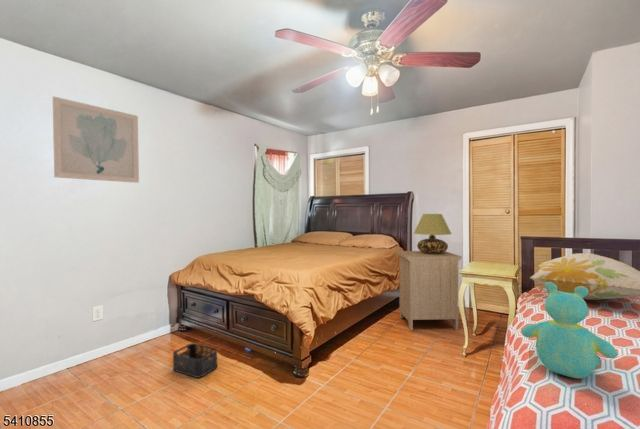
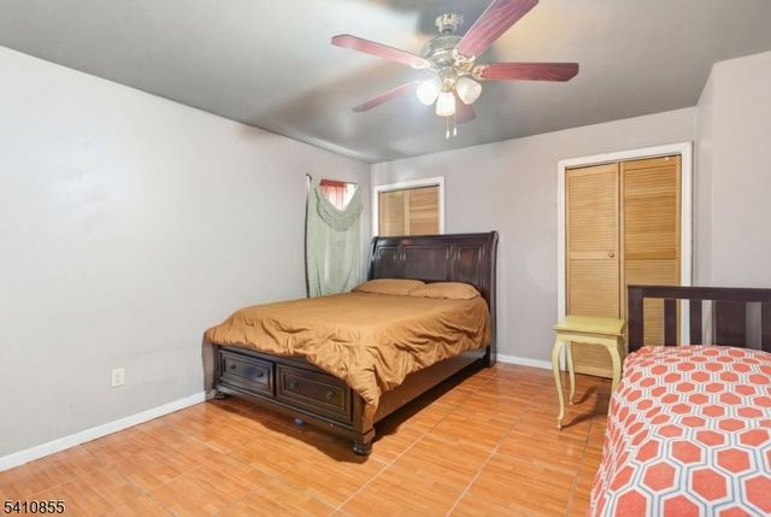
- table lamp (432, 233)
- wall art (99, 143)
- nightstand (426, 288)
- decorative pillow (588, 276)
- storage bin (195, 359)
- teddy bear (567, 325)
